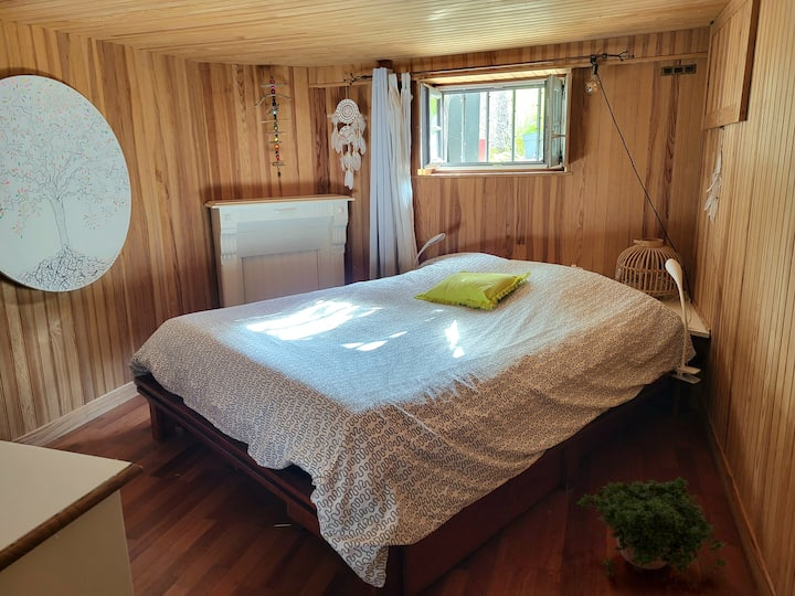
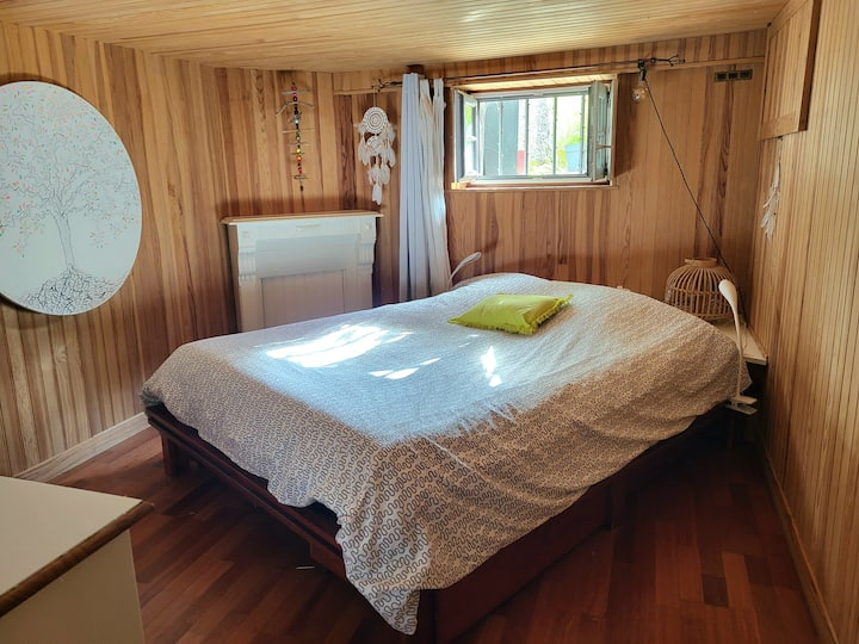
- potted plant (649, 522)
